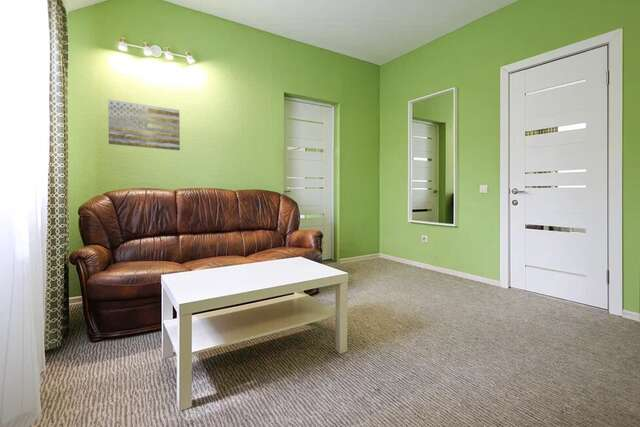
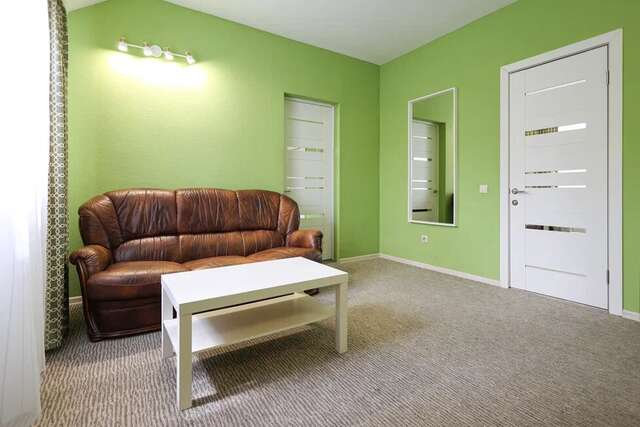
- wall art (145, 126)
